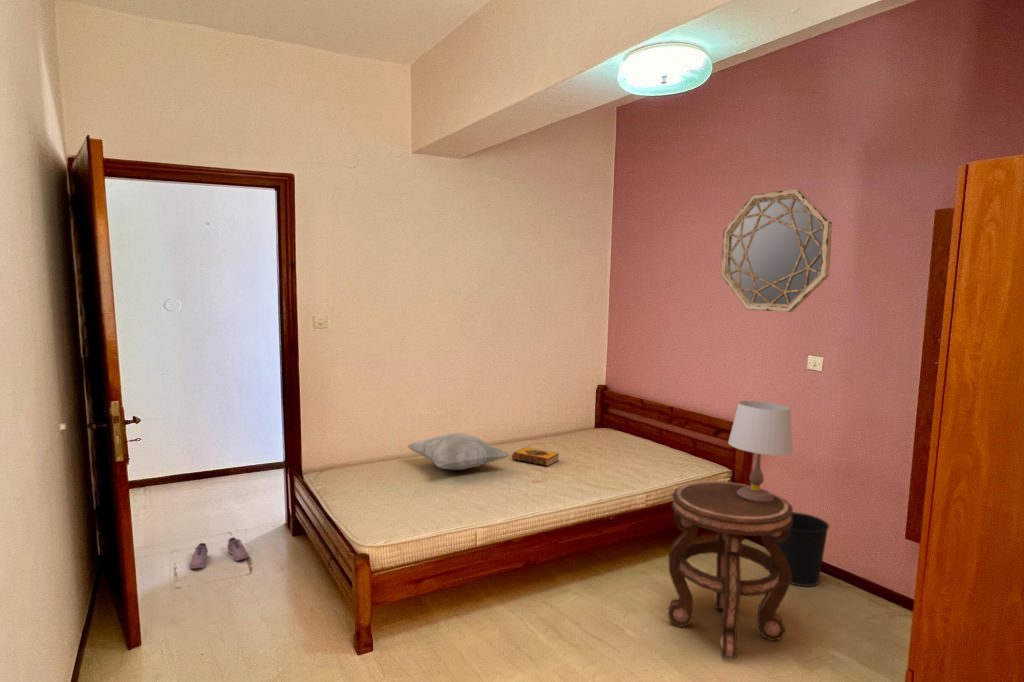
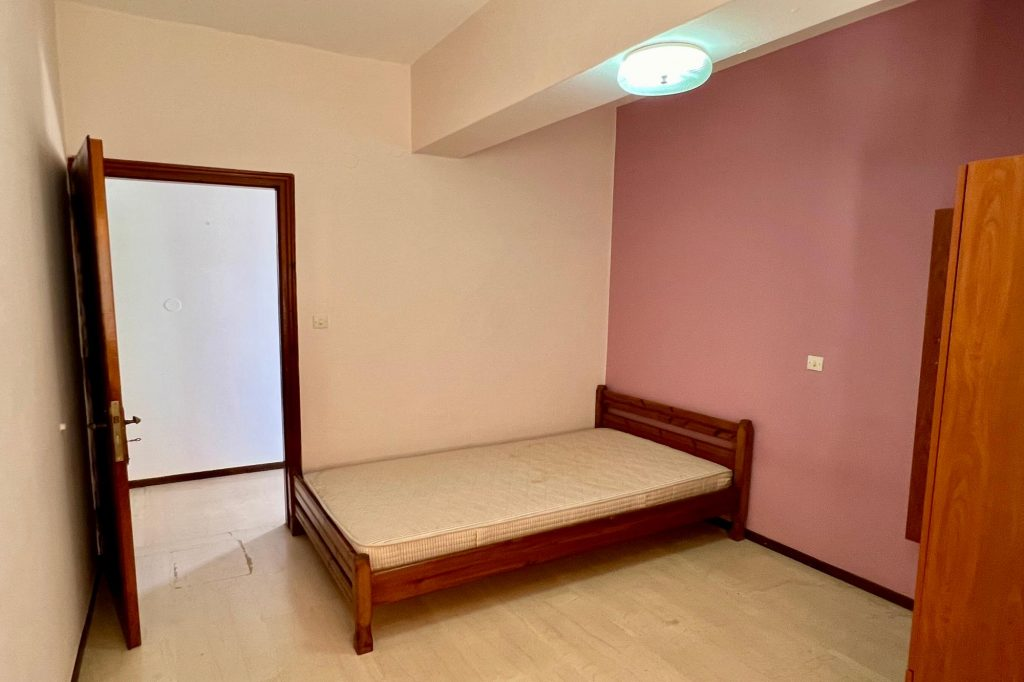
- shoe (228, 551)
- side table (727, 565)
- hardback book (535, 456)
- table lamp (757, 451)
- home mirror (772, 251)
- decorative pillow (457, 450)
- wastebasket (799, 549)
